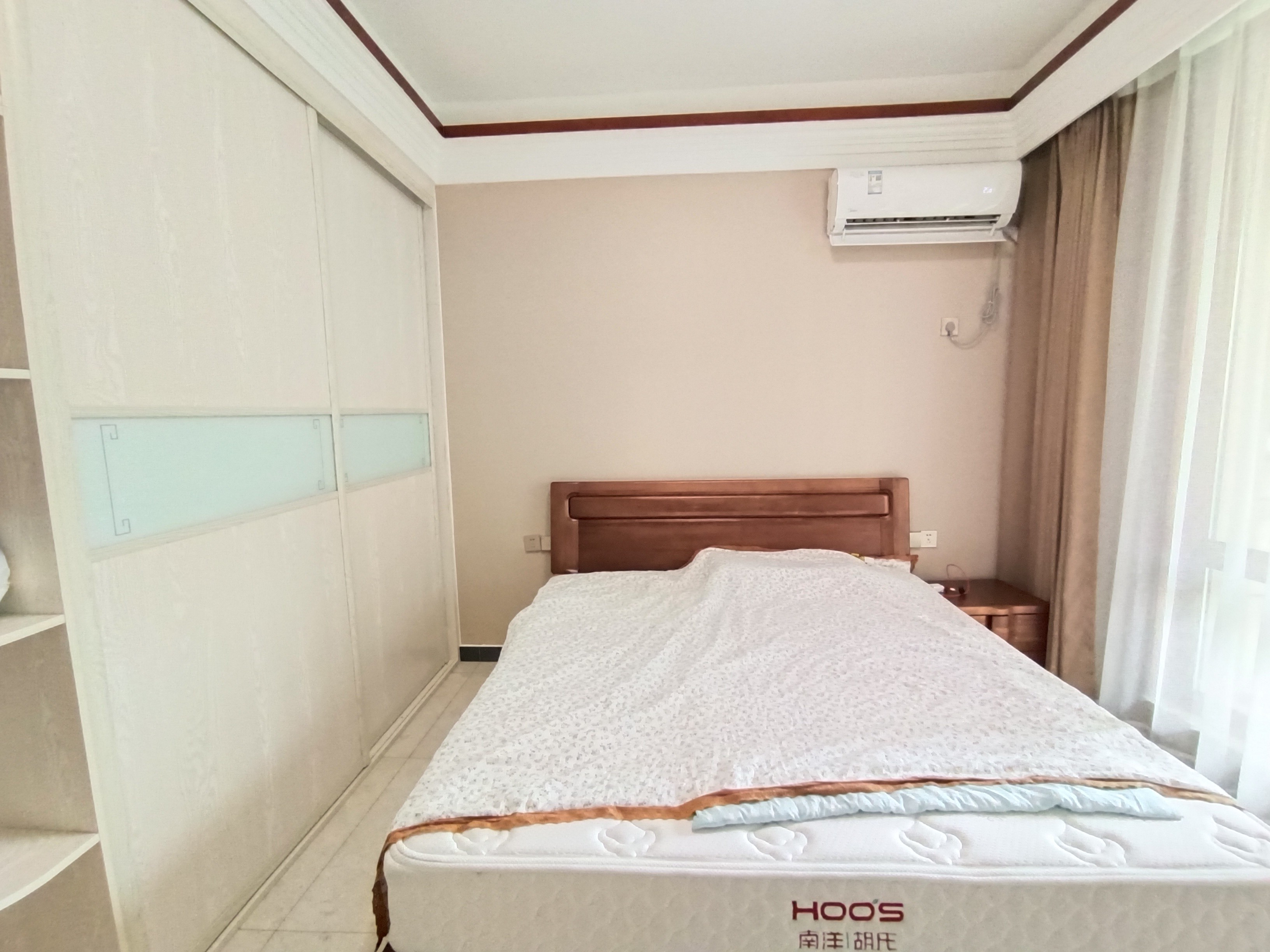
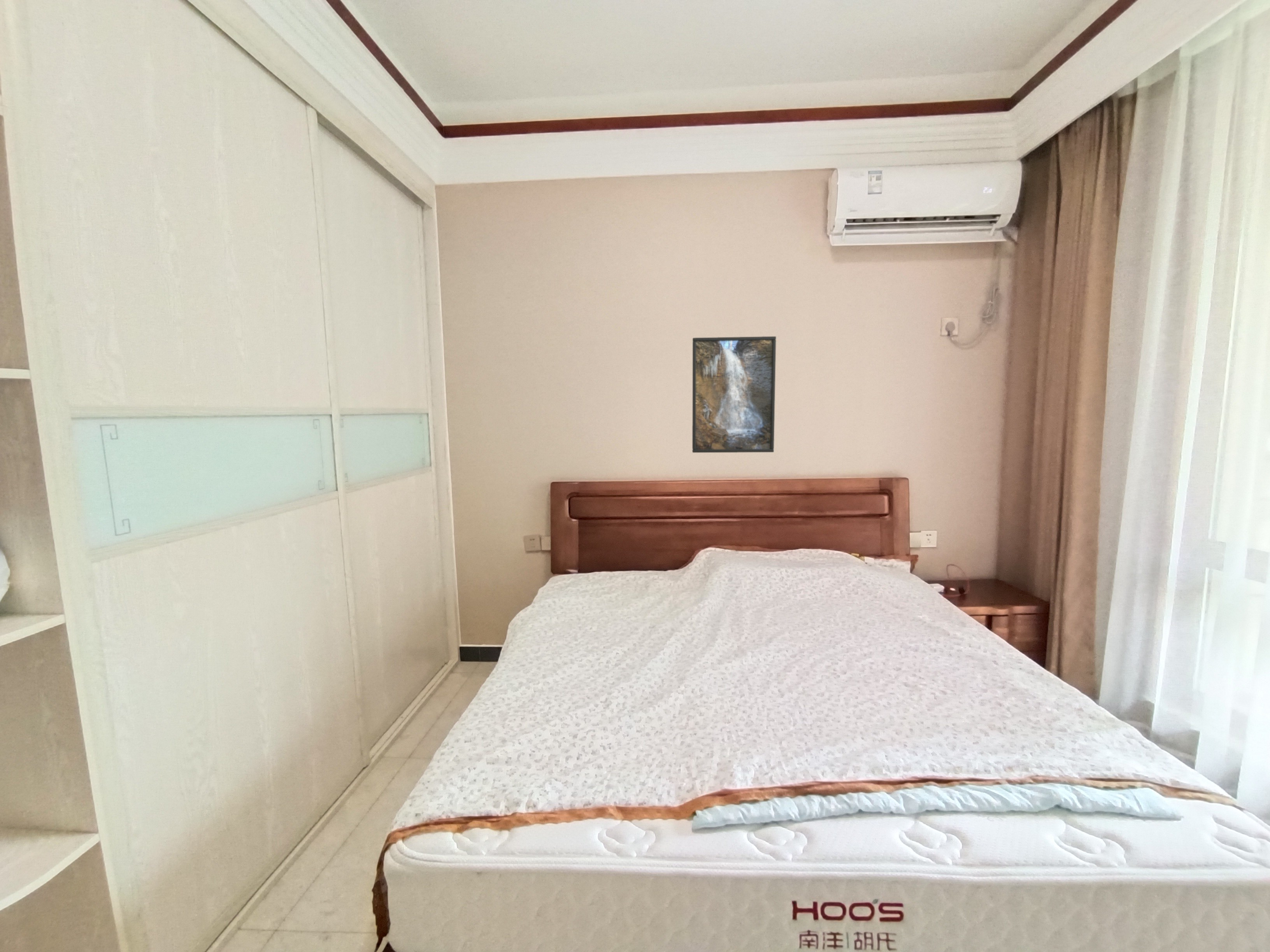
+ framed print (733, 396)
